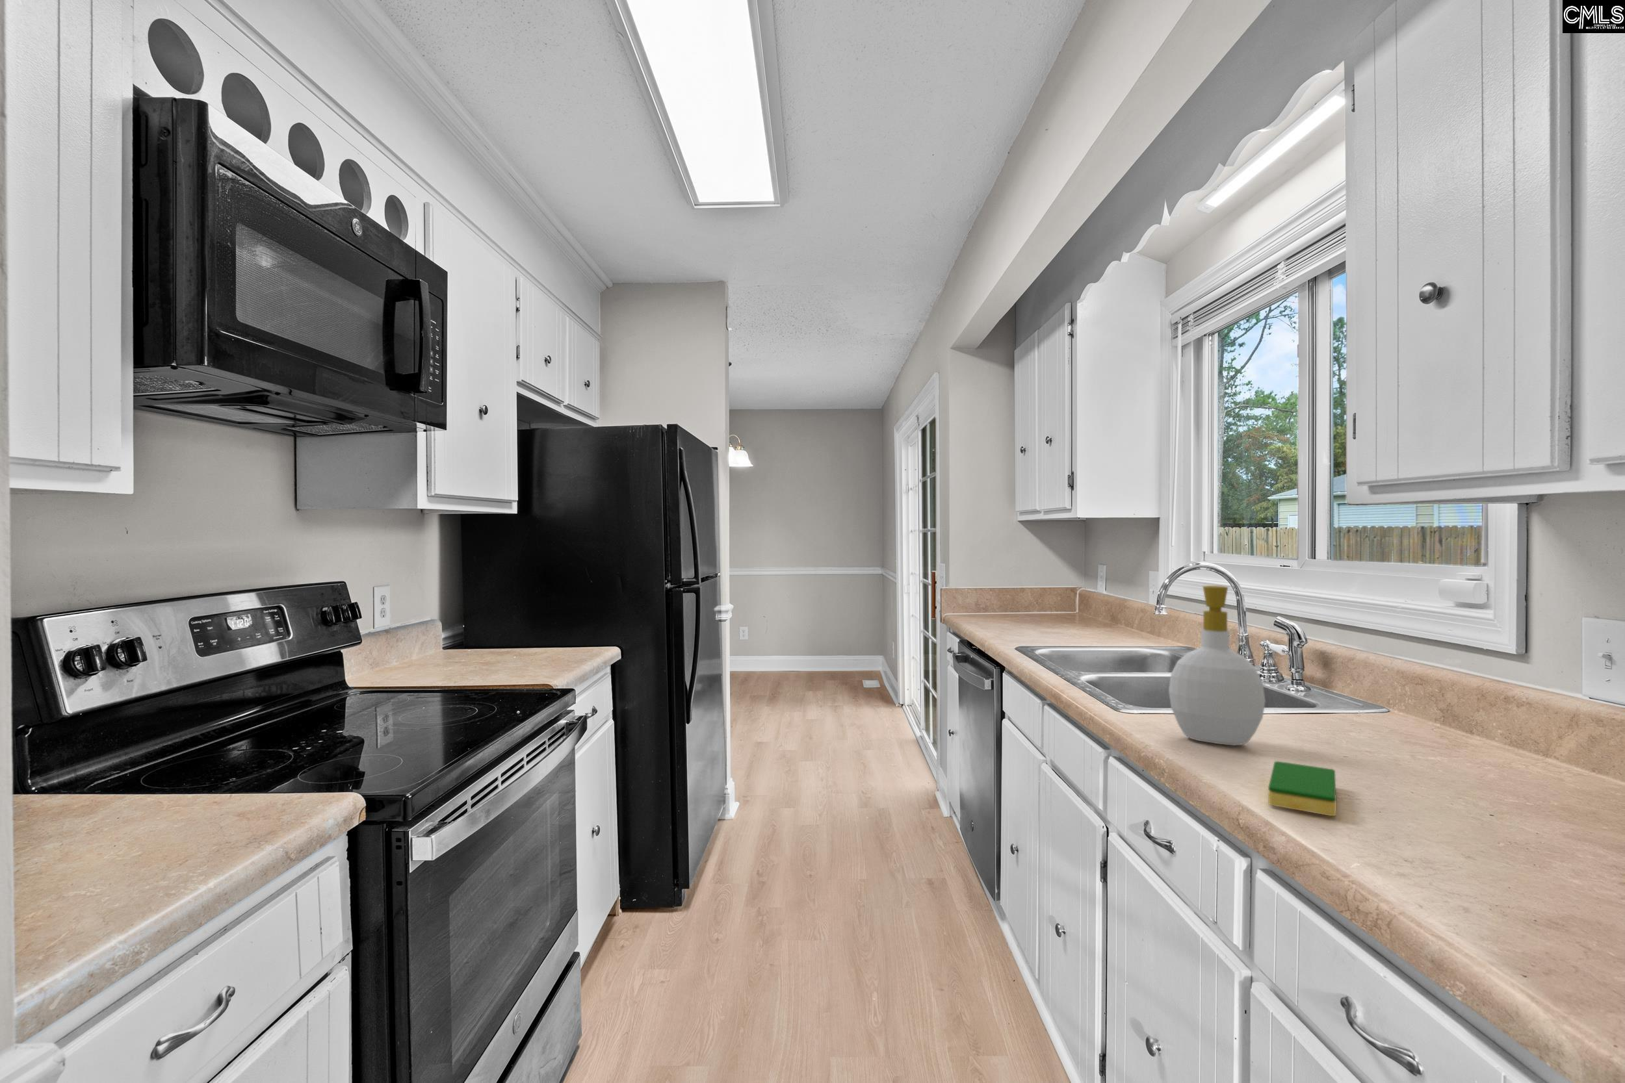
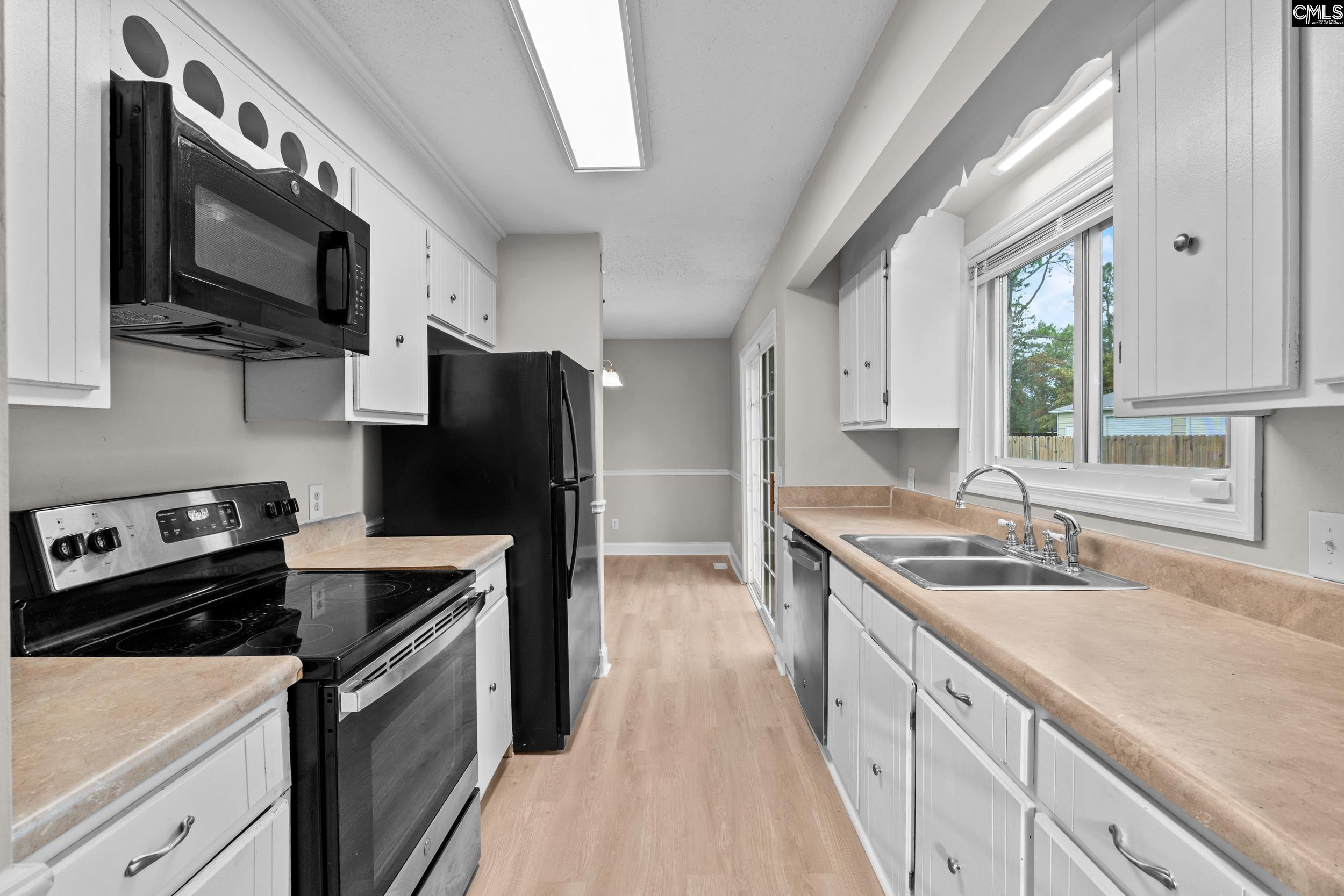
- dish sponge (1302, 786)
- soap bottle (1215, 662)
